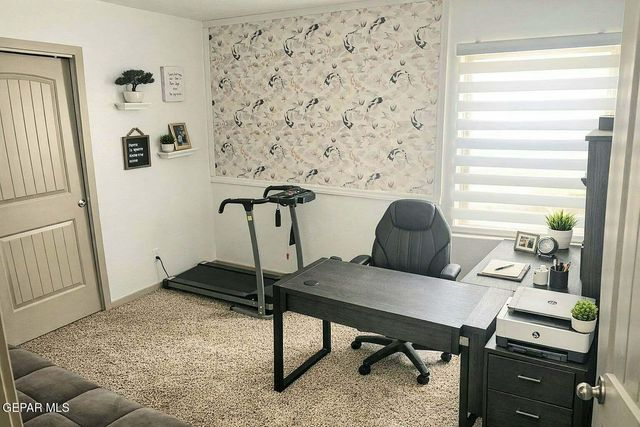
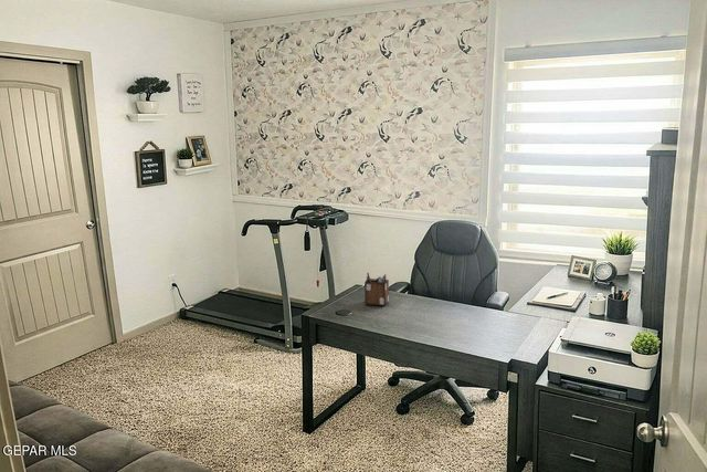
+ desk organizer (377, 287)
